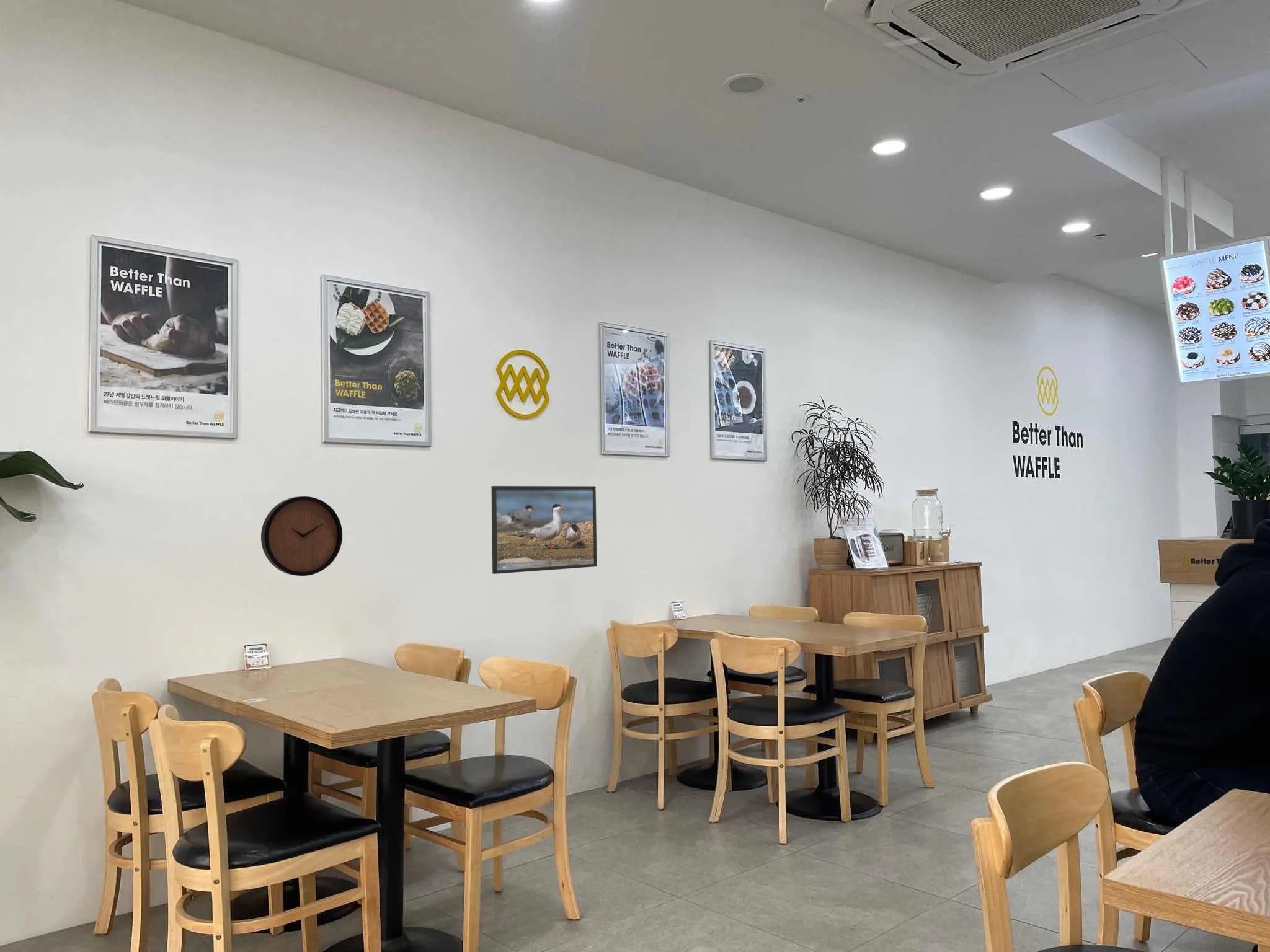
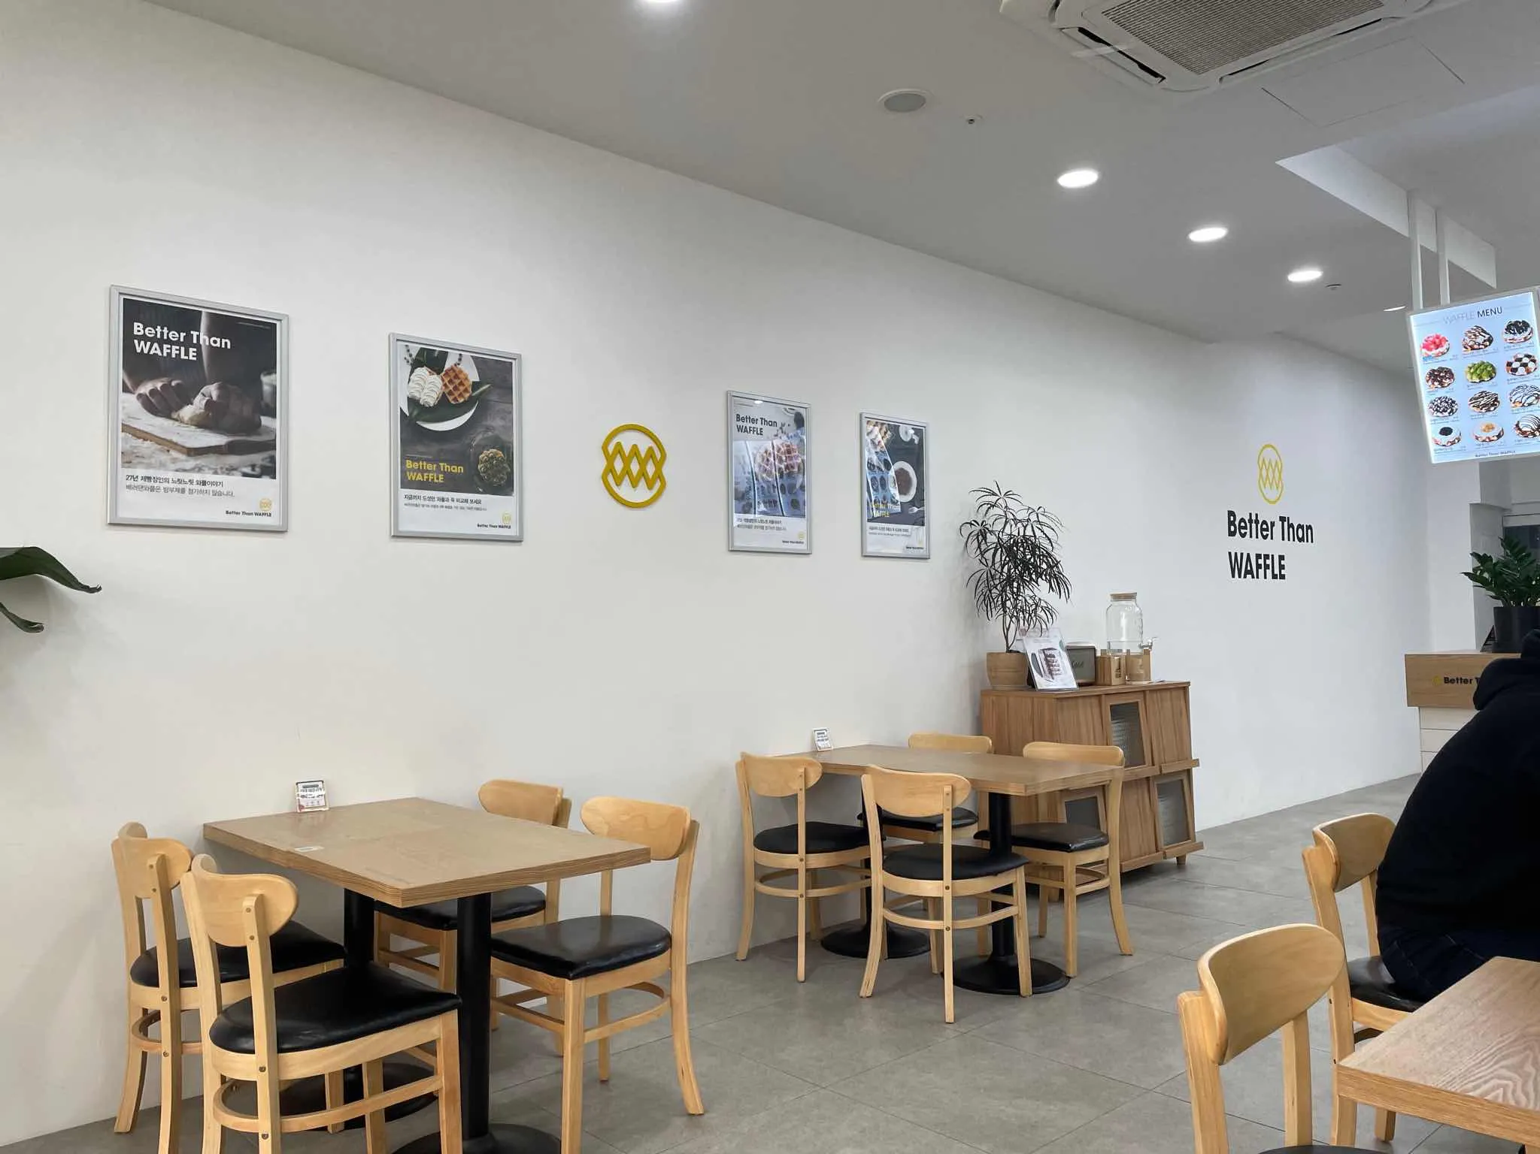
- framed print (546, 527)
- clock (303, 536)
